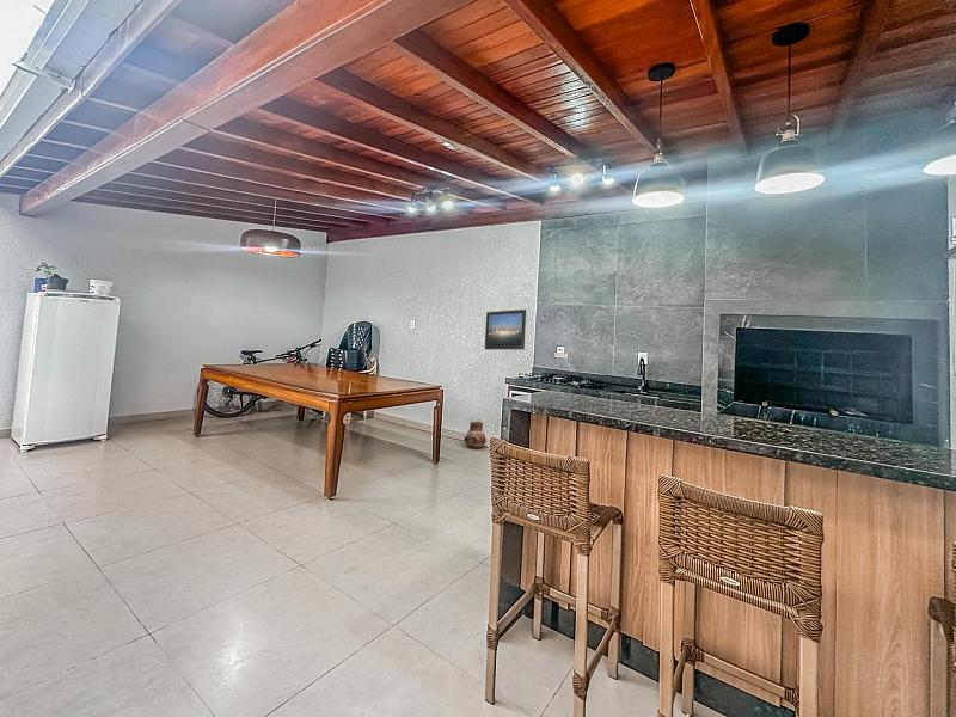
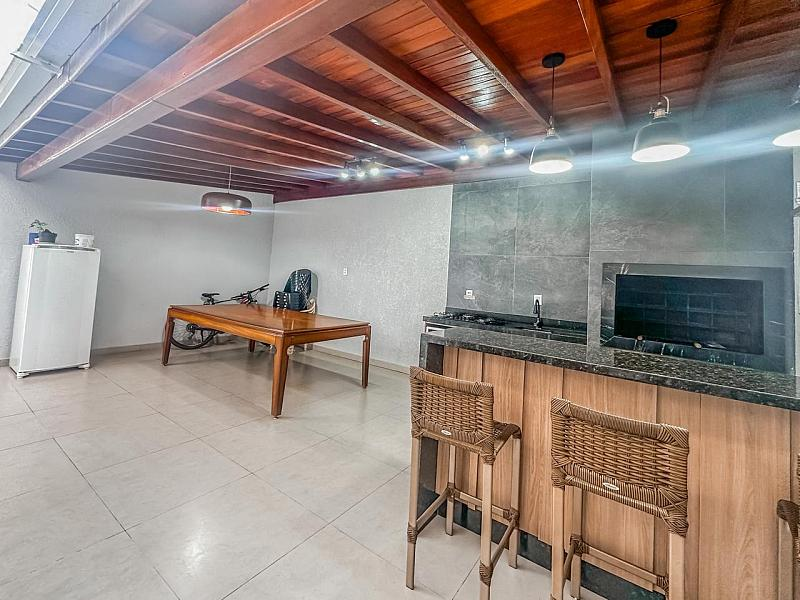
- ceramic pot (474, 434)
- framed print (504, 330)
